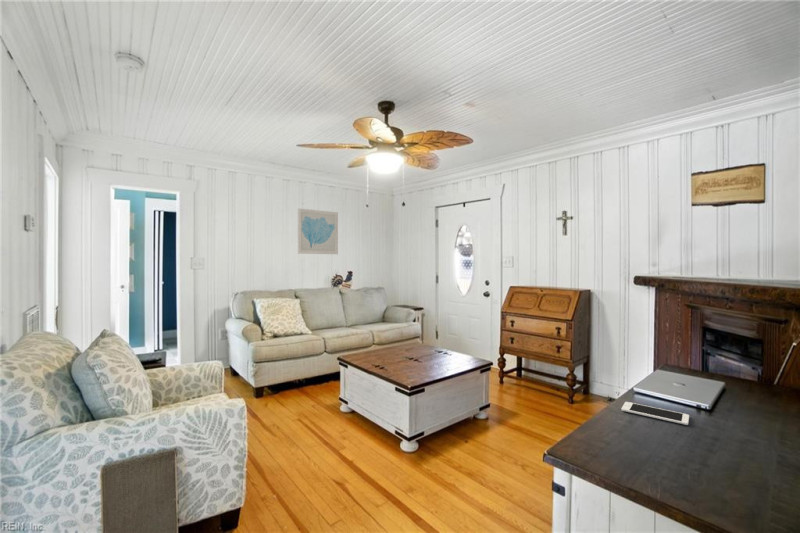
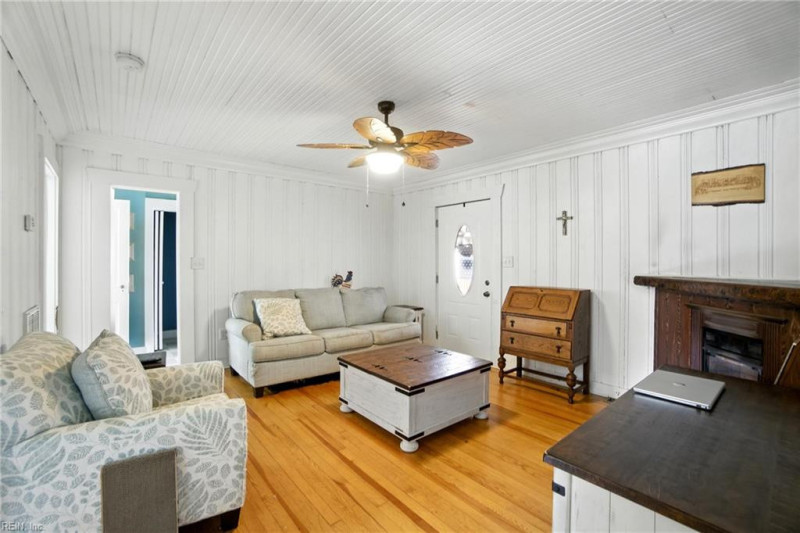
- wall art (318, 232)
- cell phone (654, 412)
